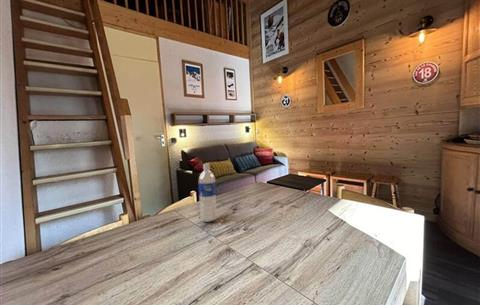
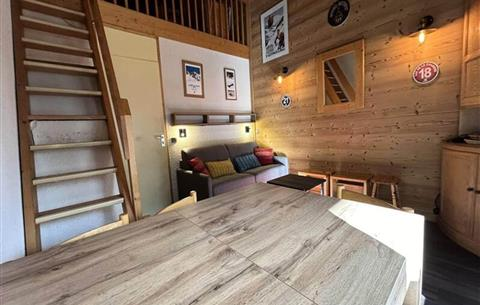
- water bottle (207, 192)
